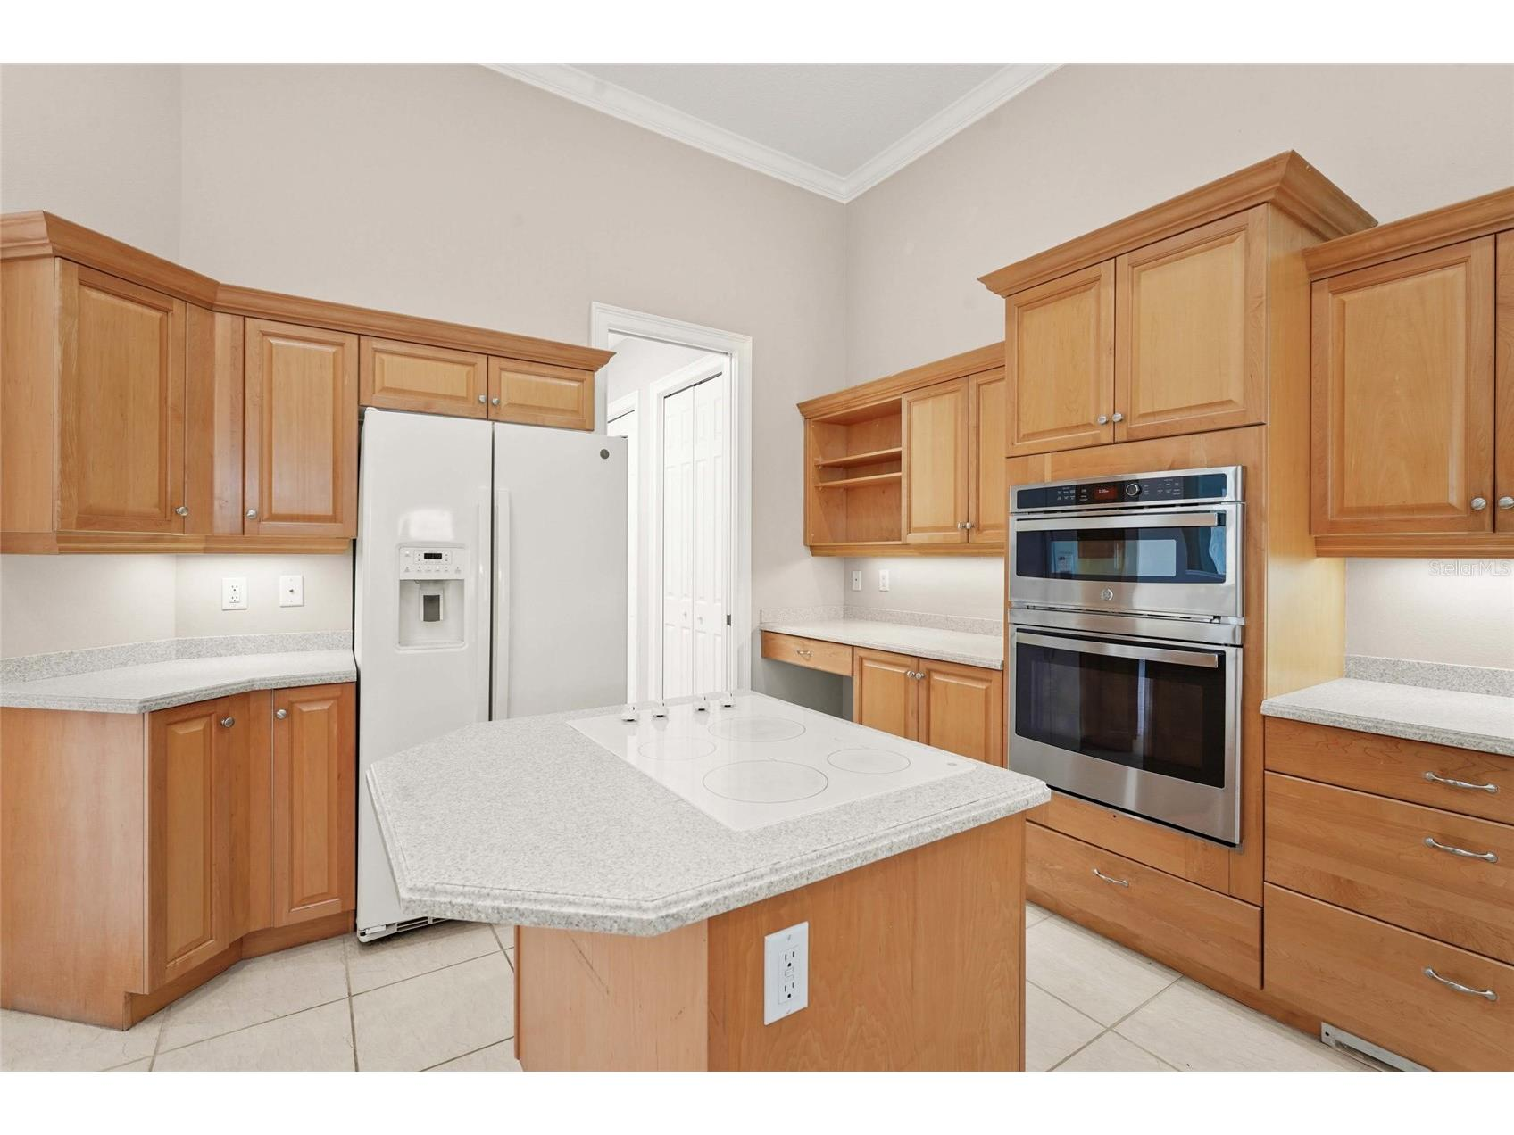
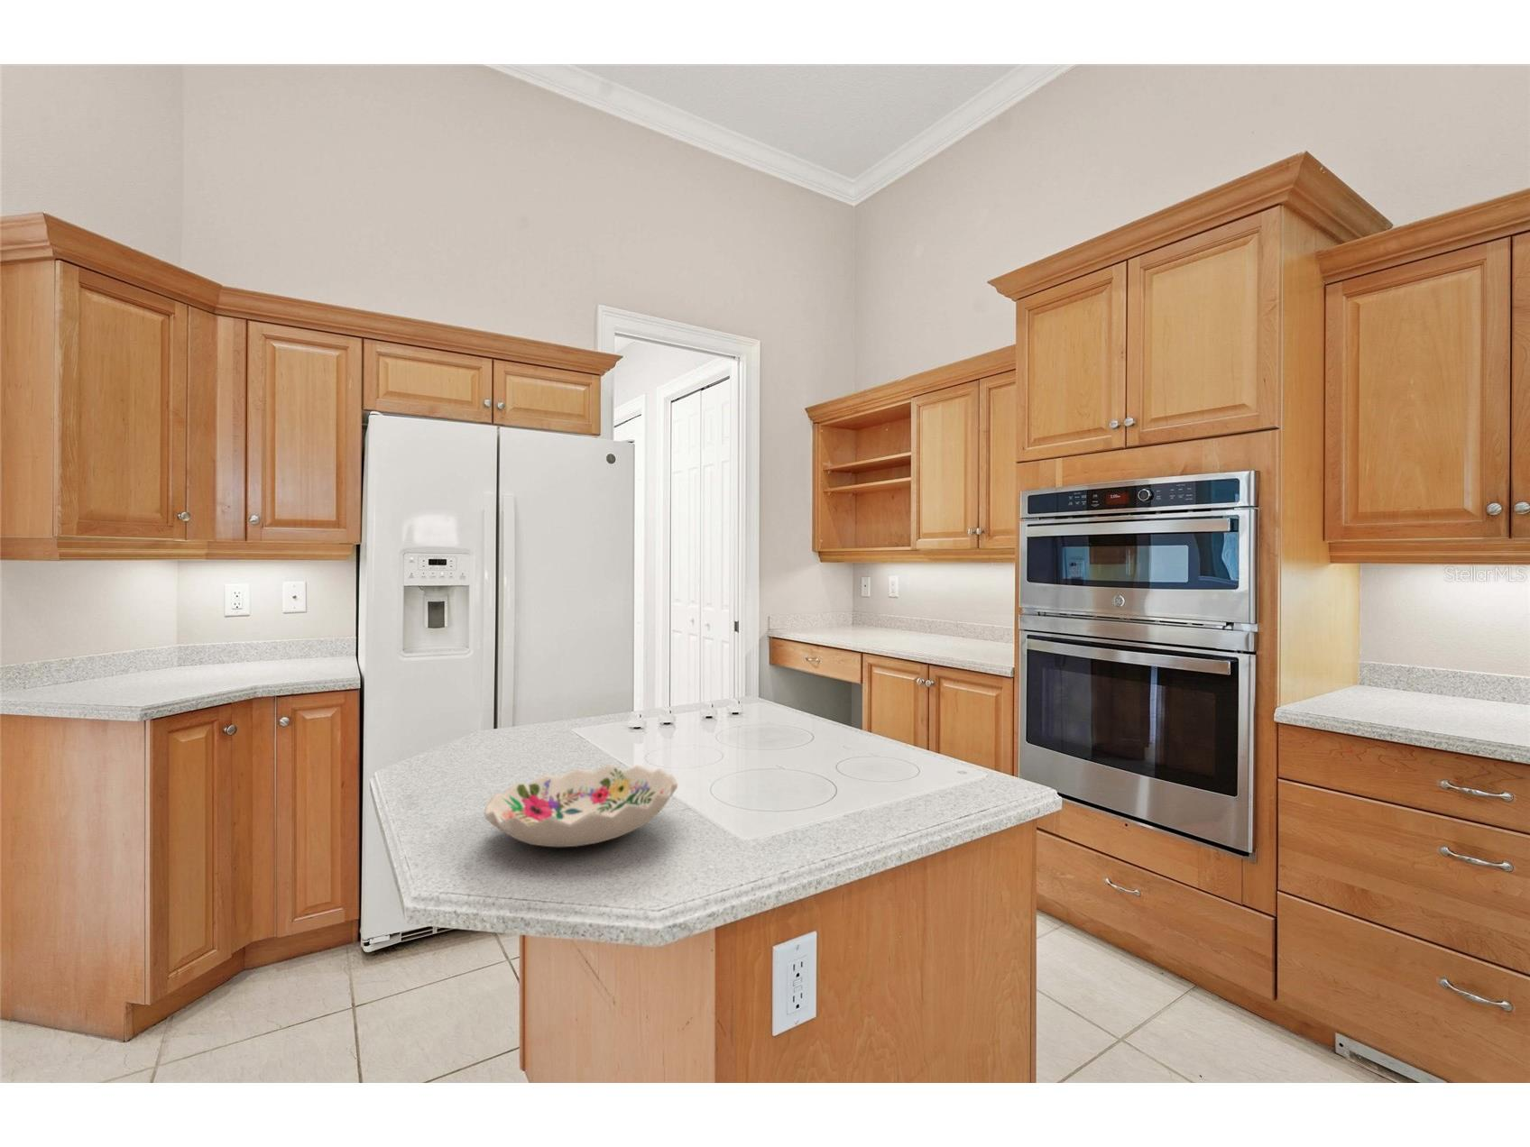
+ decorative bowl (583, 806)
